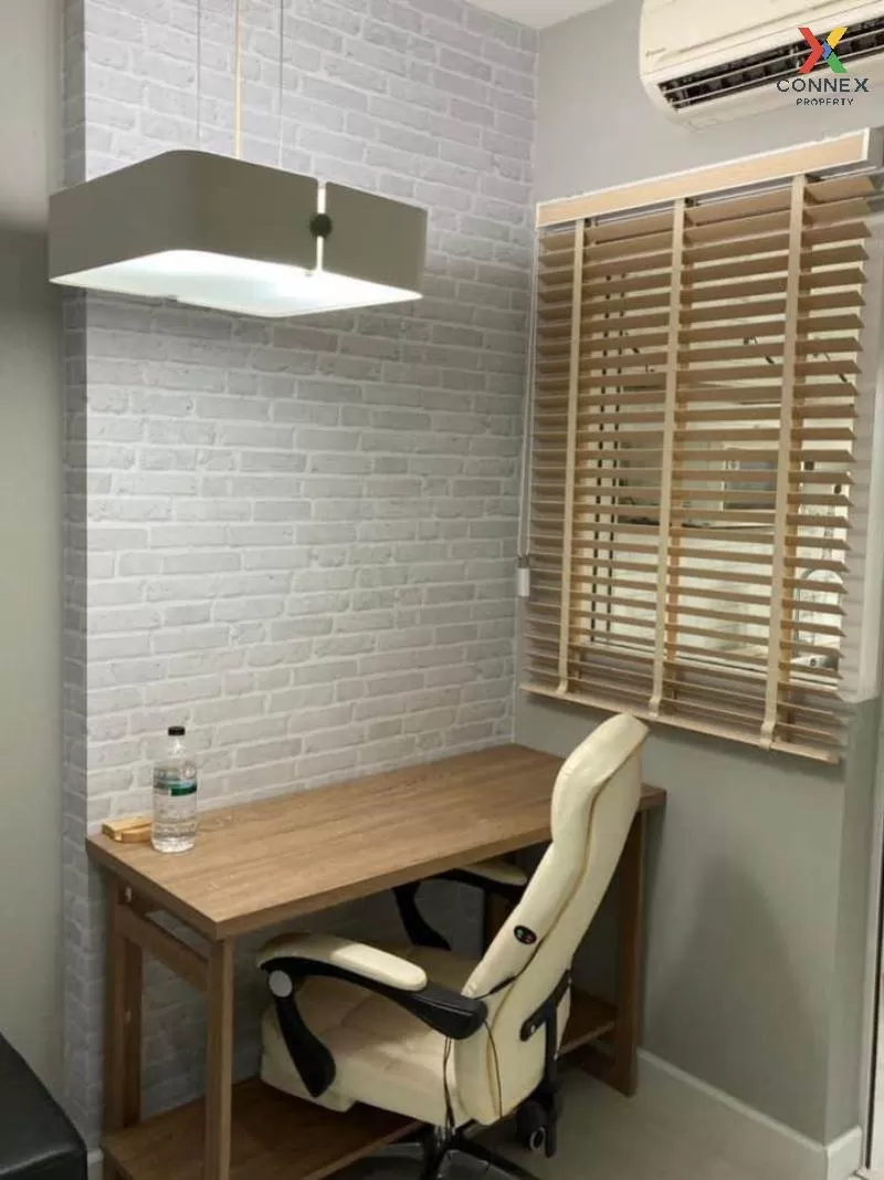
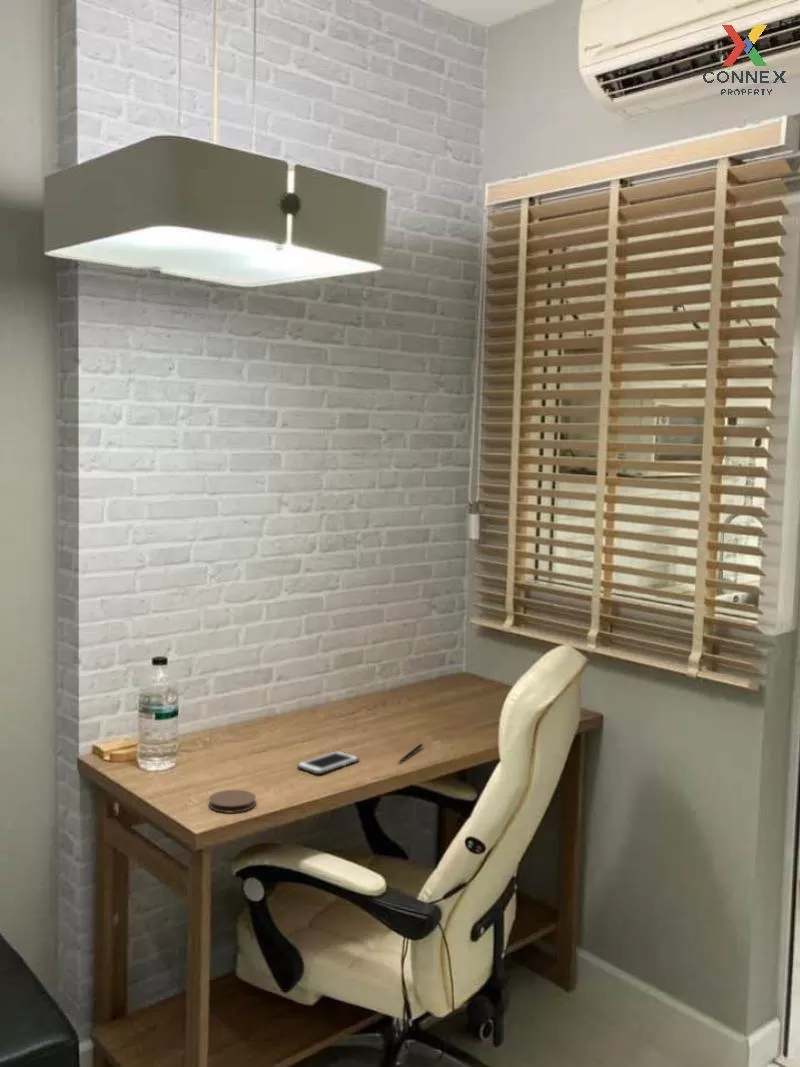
+ coaster (232, 800)
+ cell phone (328, 762)
+ pen (409, 753)
